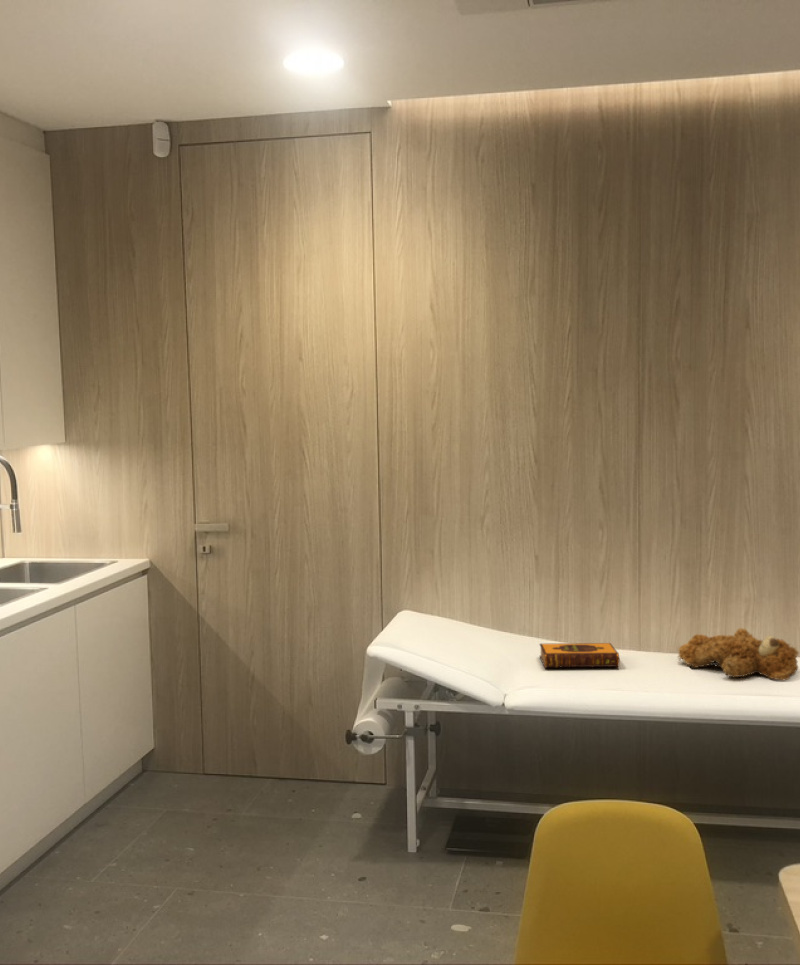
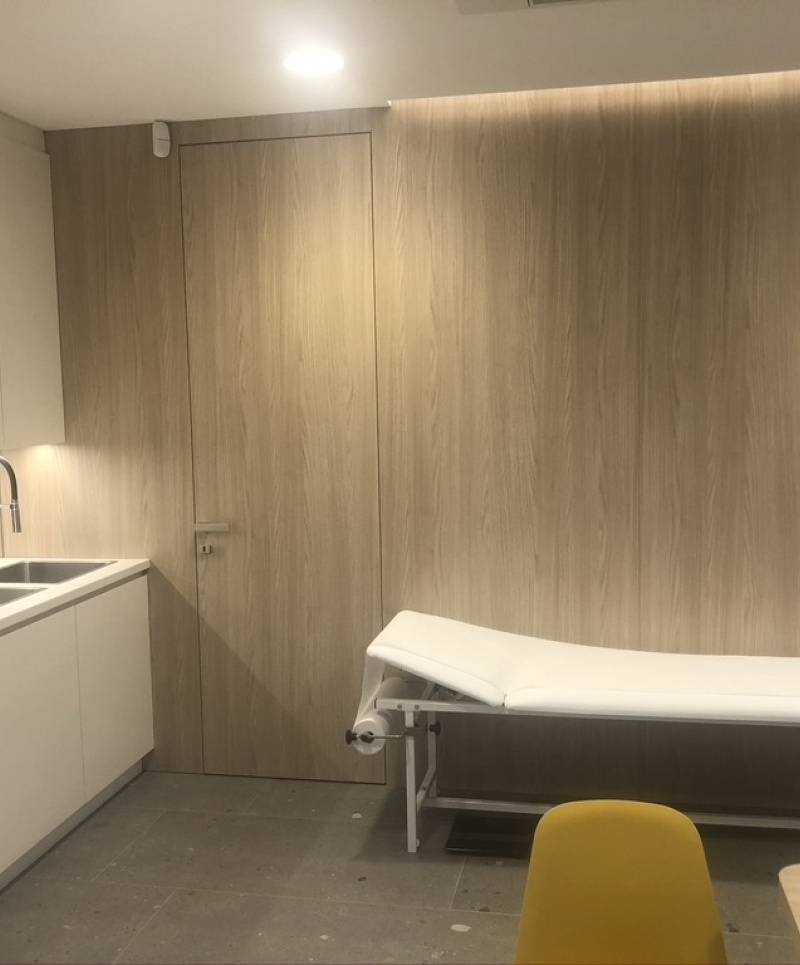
- teddy bear (736, 649)
- hardback book (578, 655)
